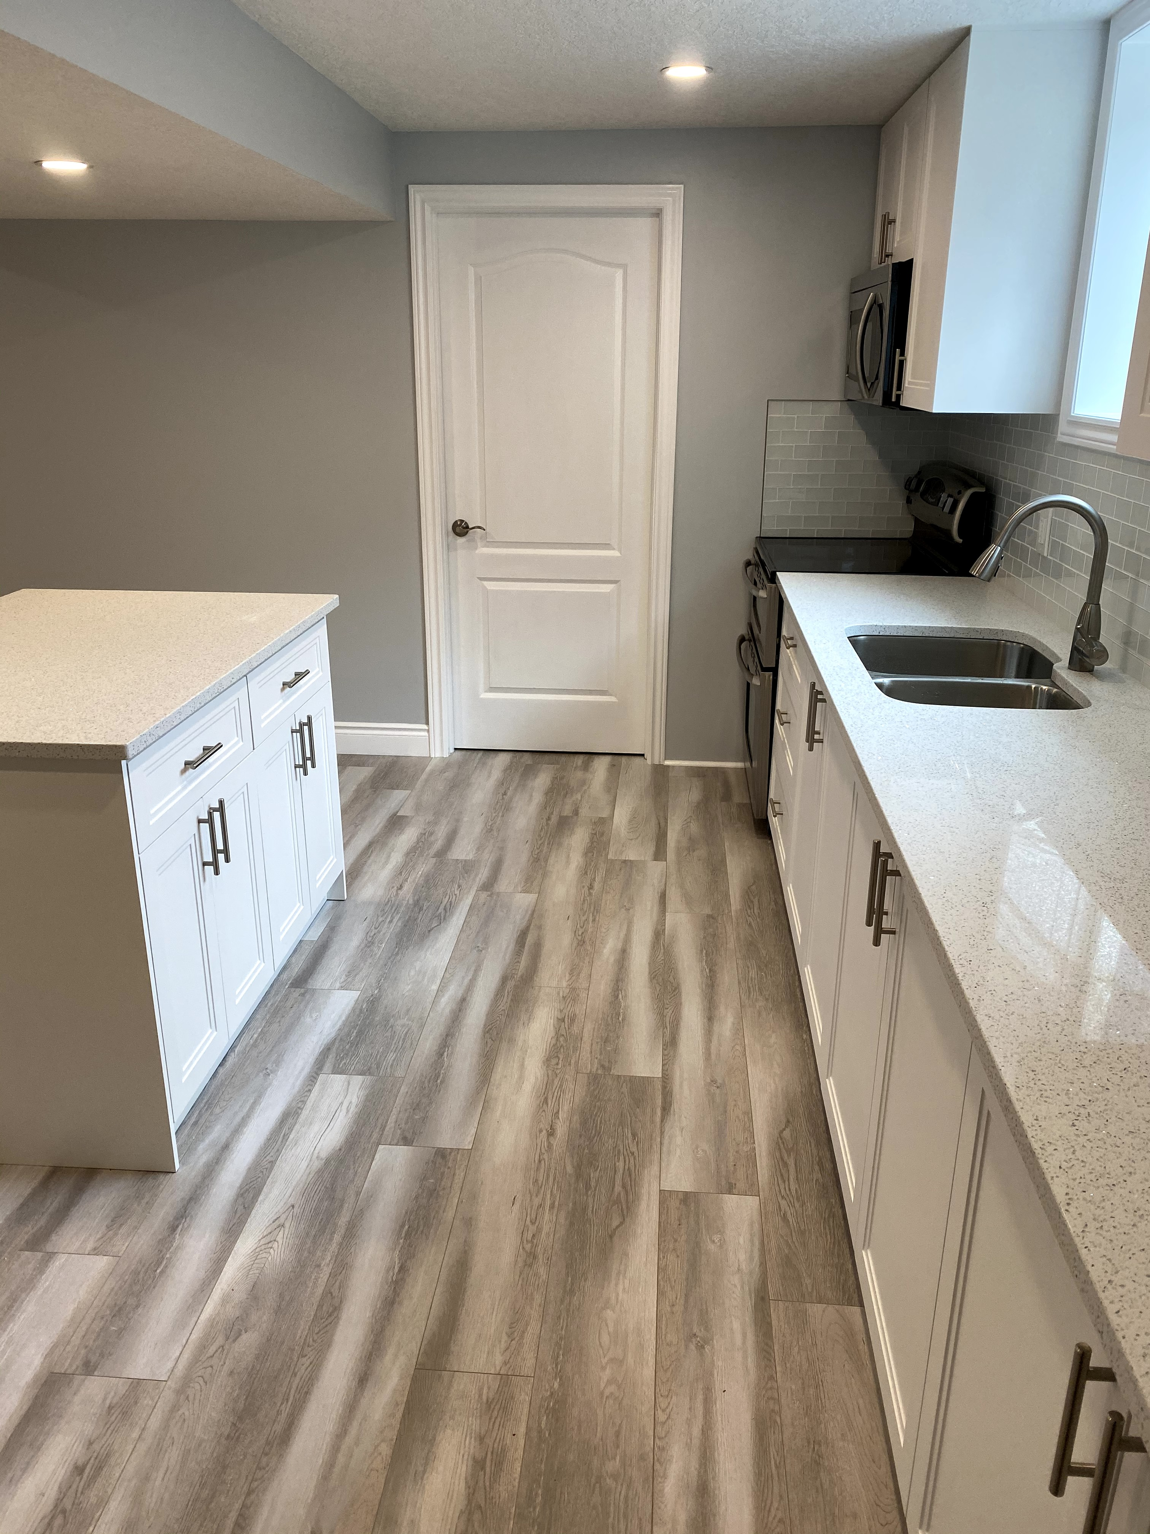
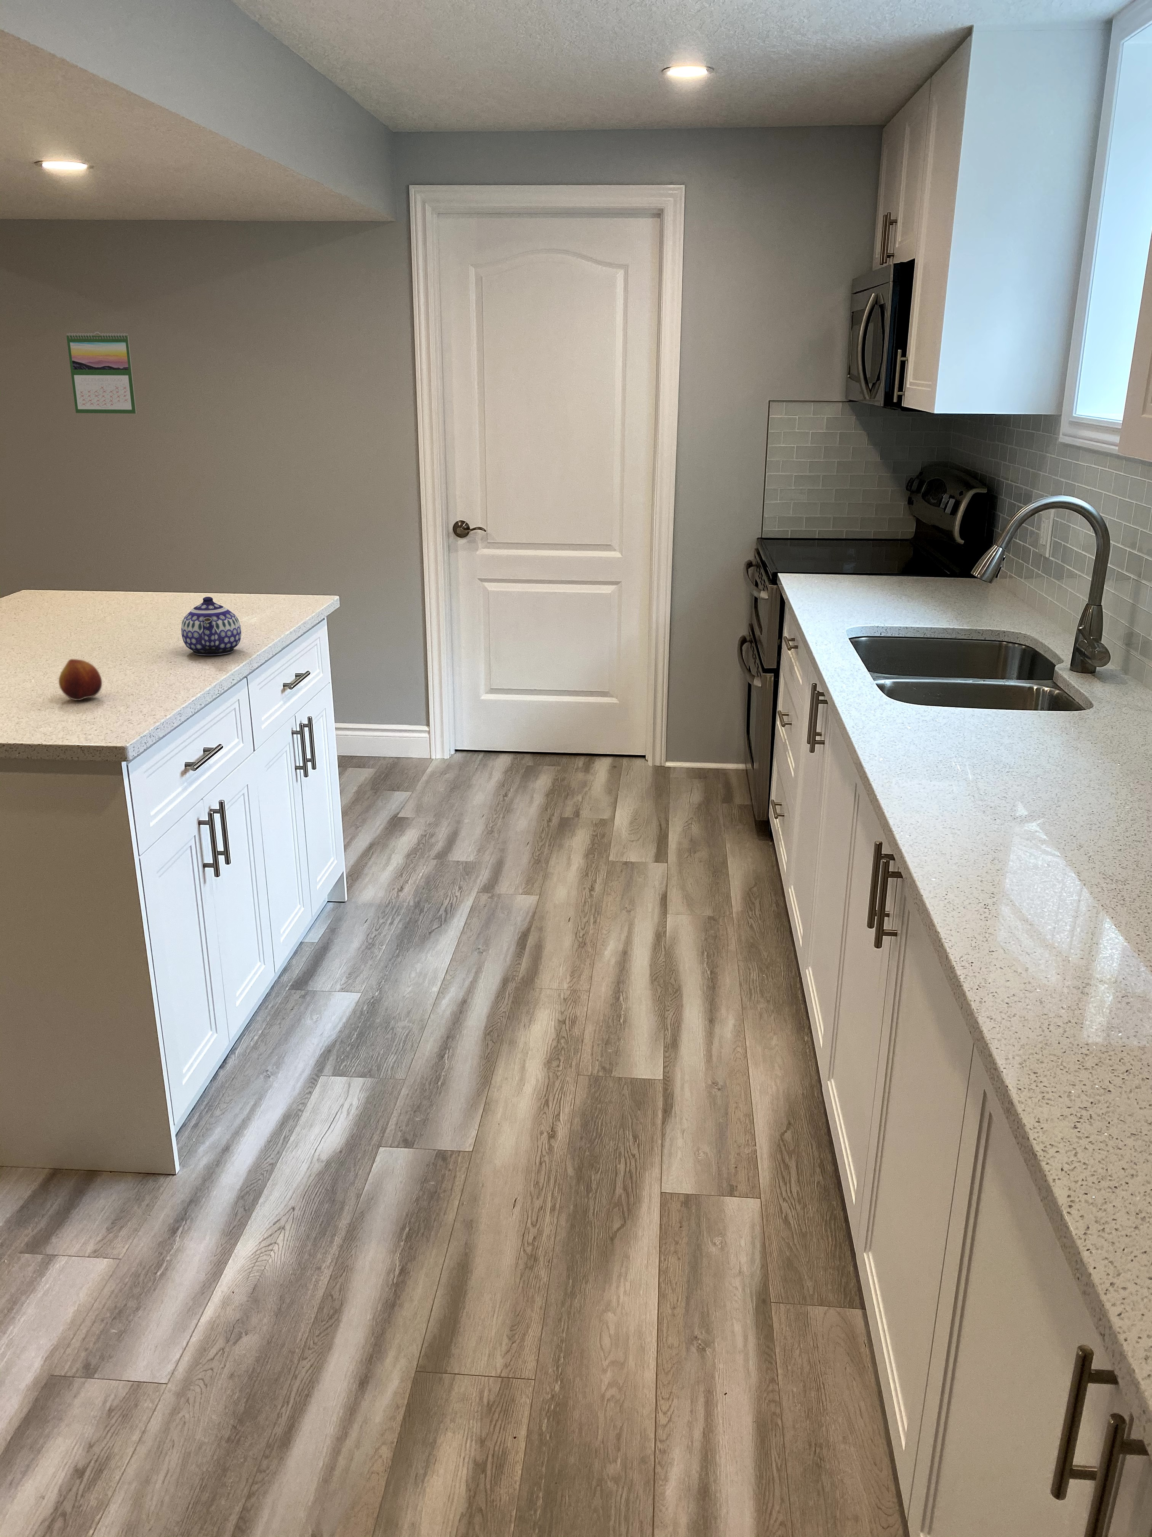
+ teapot (211, 624)
+ fruit (80, 679)
+ calendar (102, 373)
